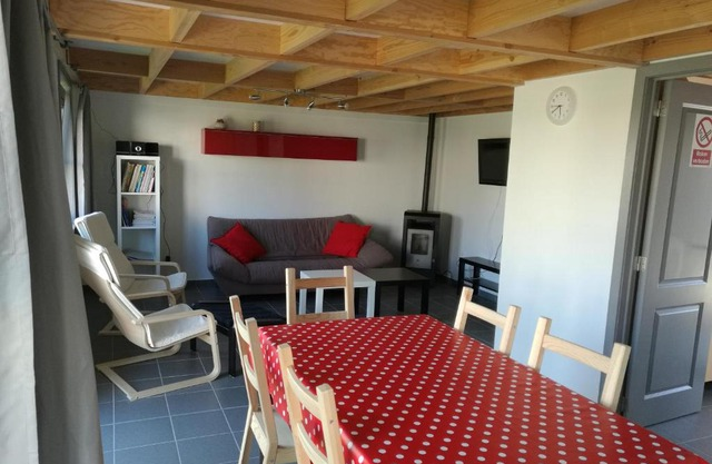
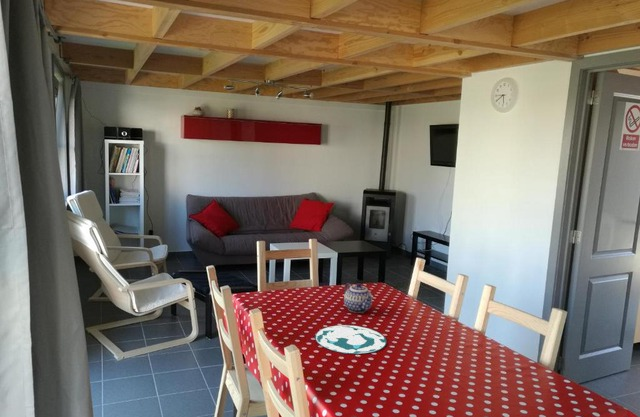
+ teapot (358, 296)
+ plate (350, 335)
